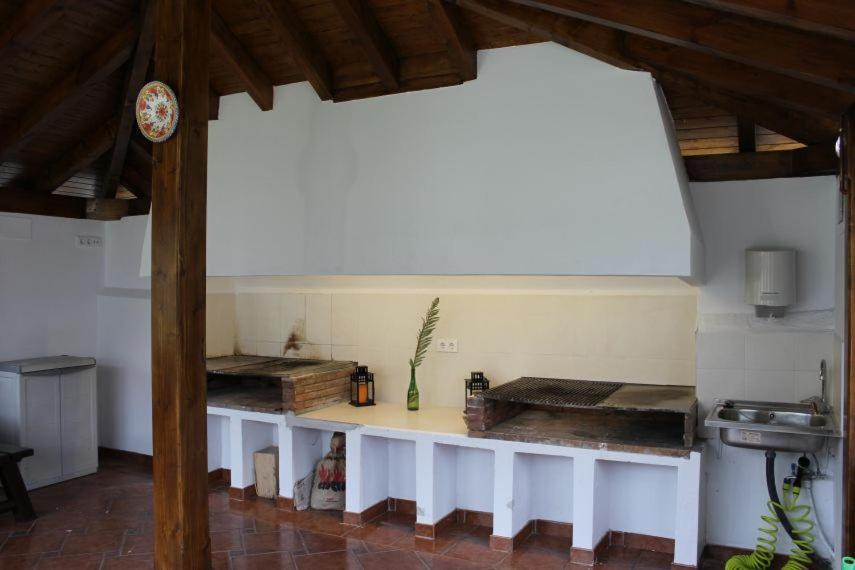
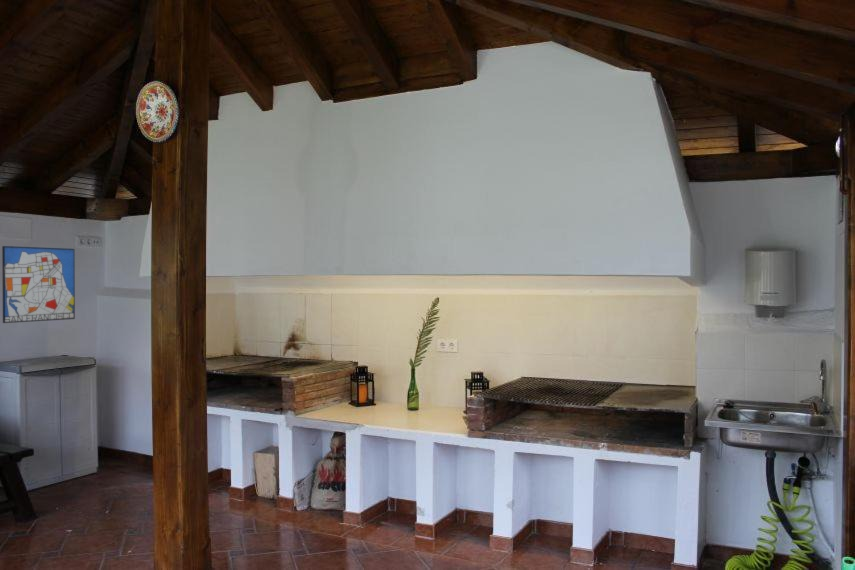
+ wall art (40, 284)
